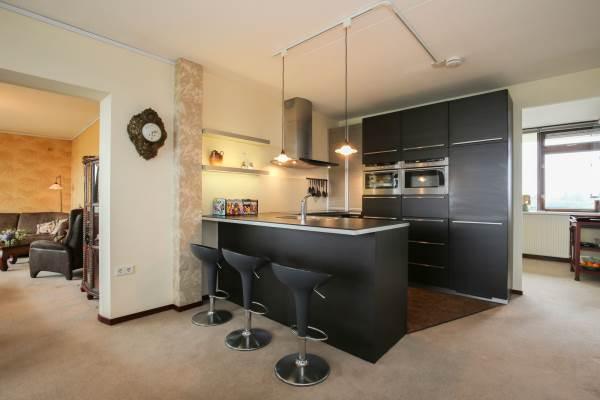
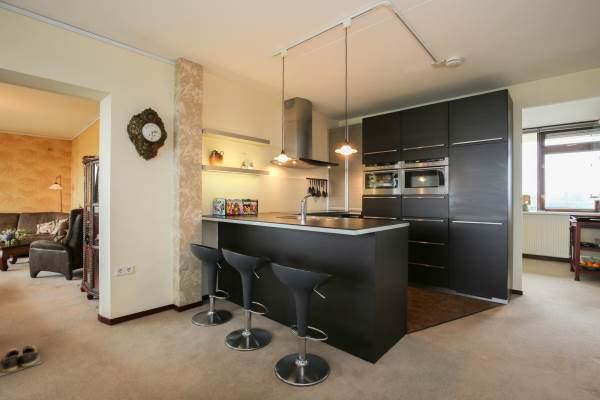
+ shoes (19, 354)
